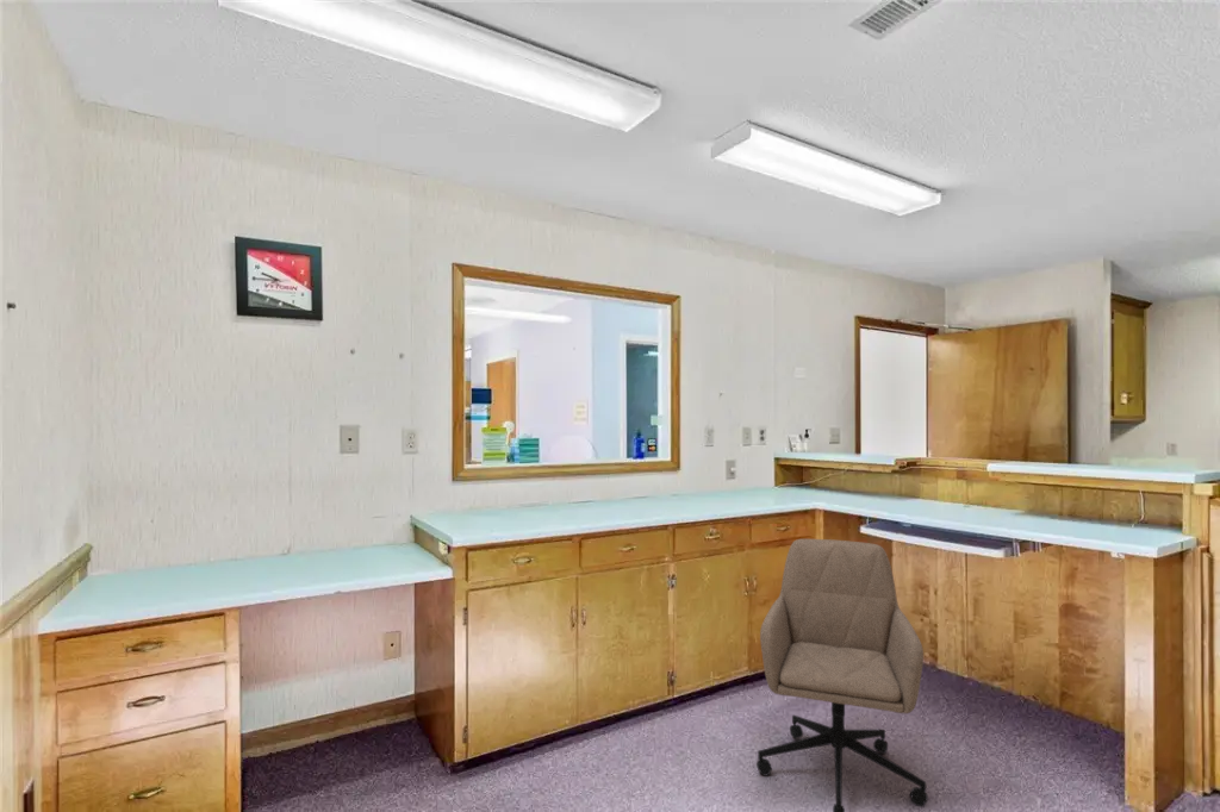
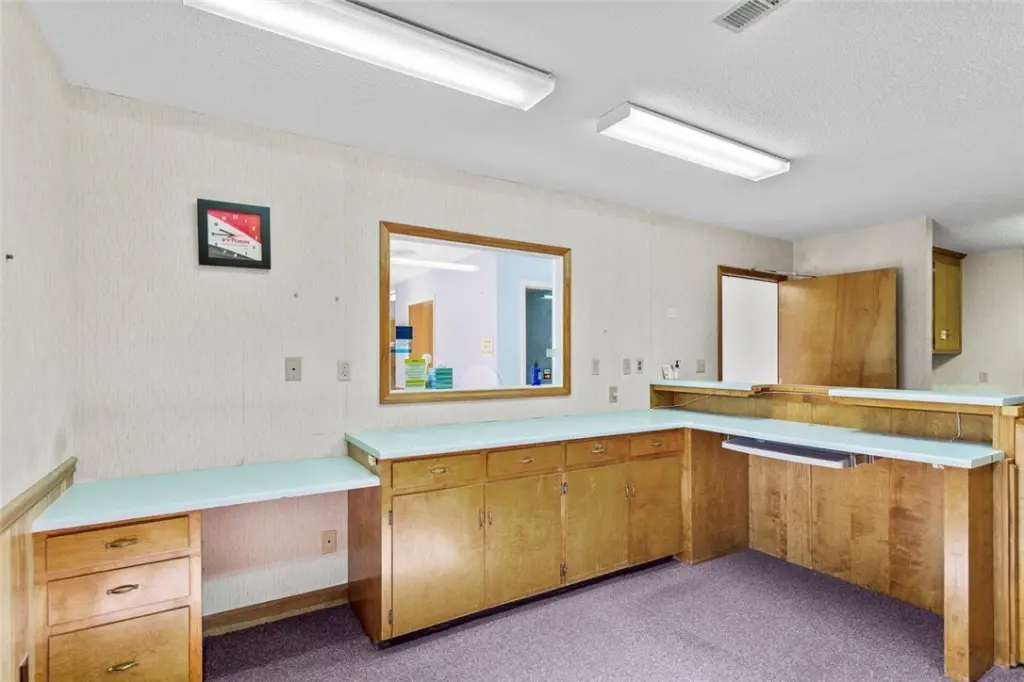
- office chair (838, 662)
